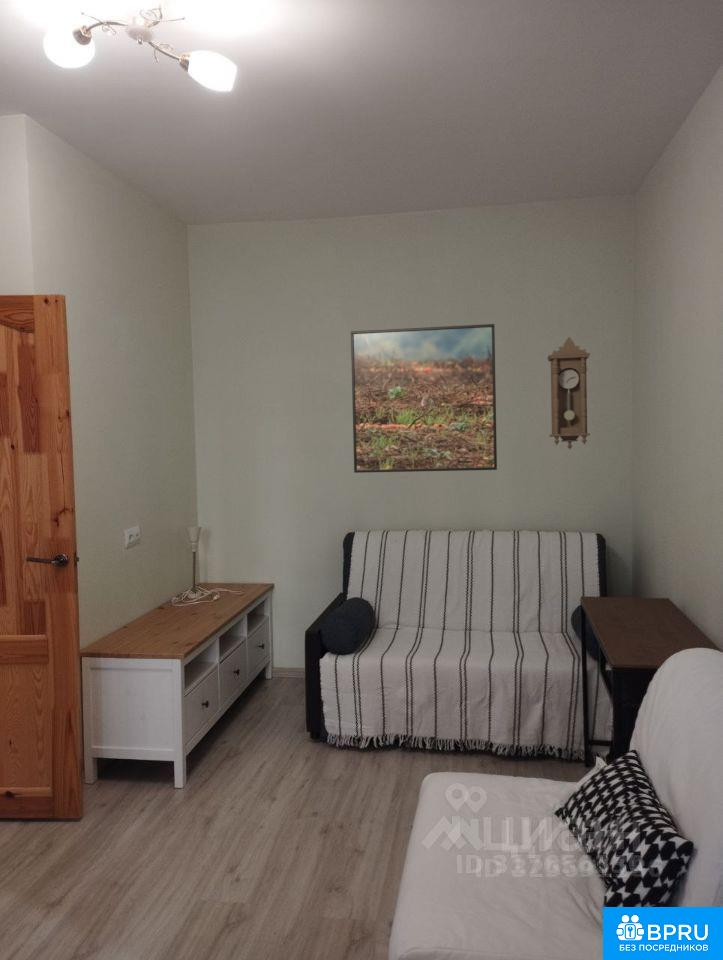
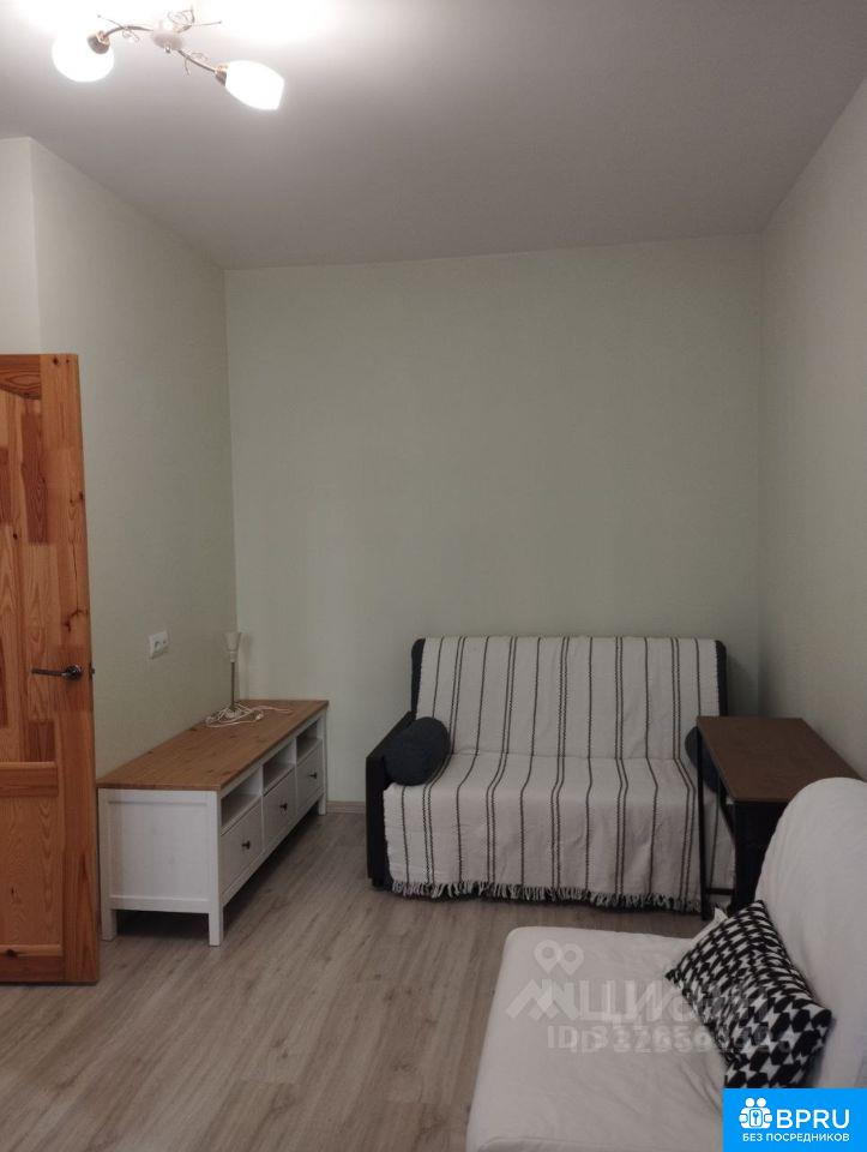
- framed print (423, 399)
- pendulum clock (568, 394)
